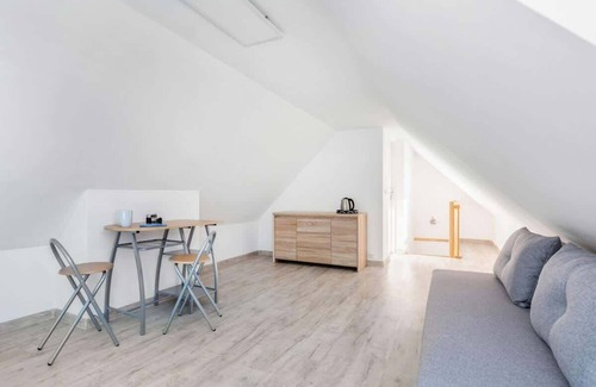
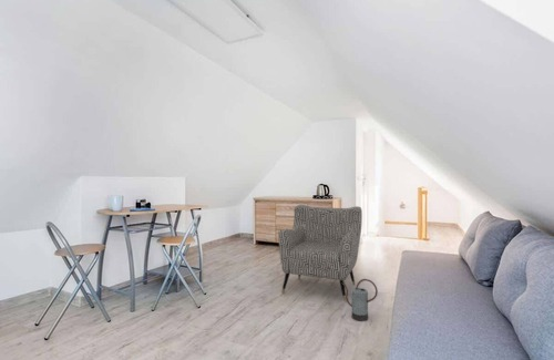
+ watering can (359, 297)
+ armchair (322, 247)
